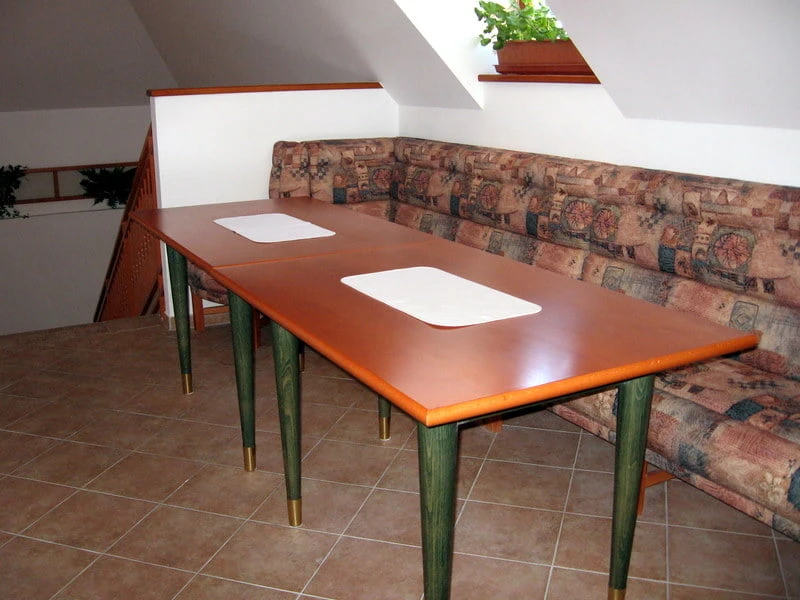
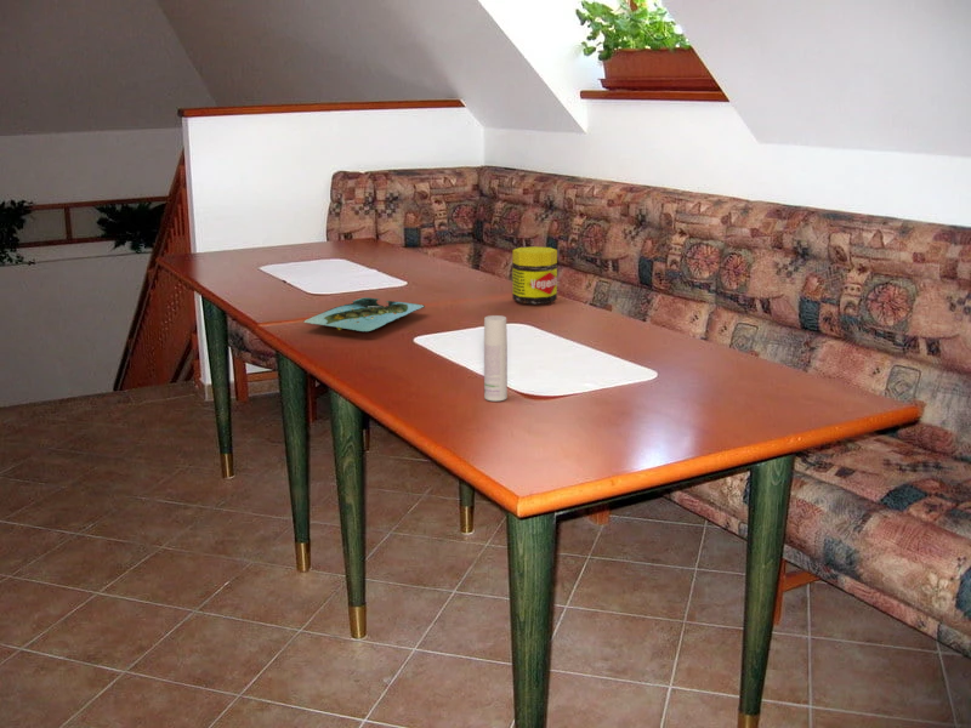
+ jar (534, 275)
+ bottle (495, 358)
+ platter (367, 313)
